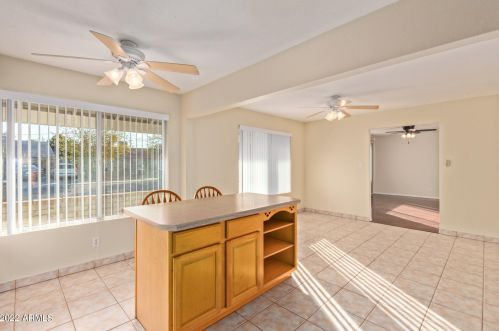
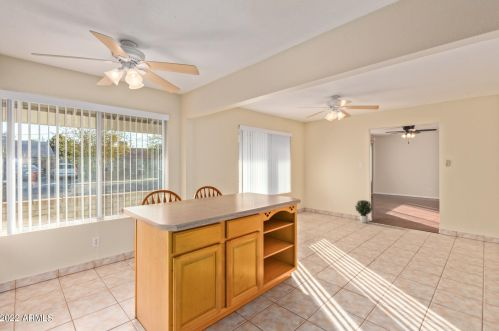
+ potted plant (364, 211)
